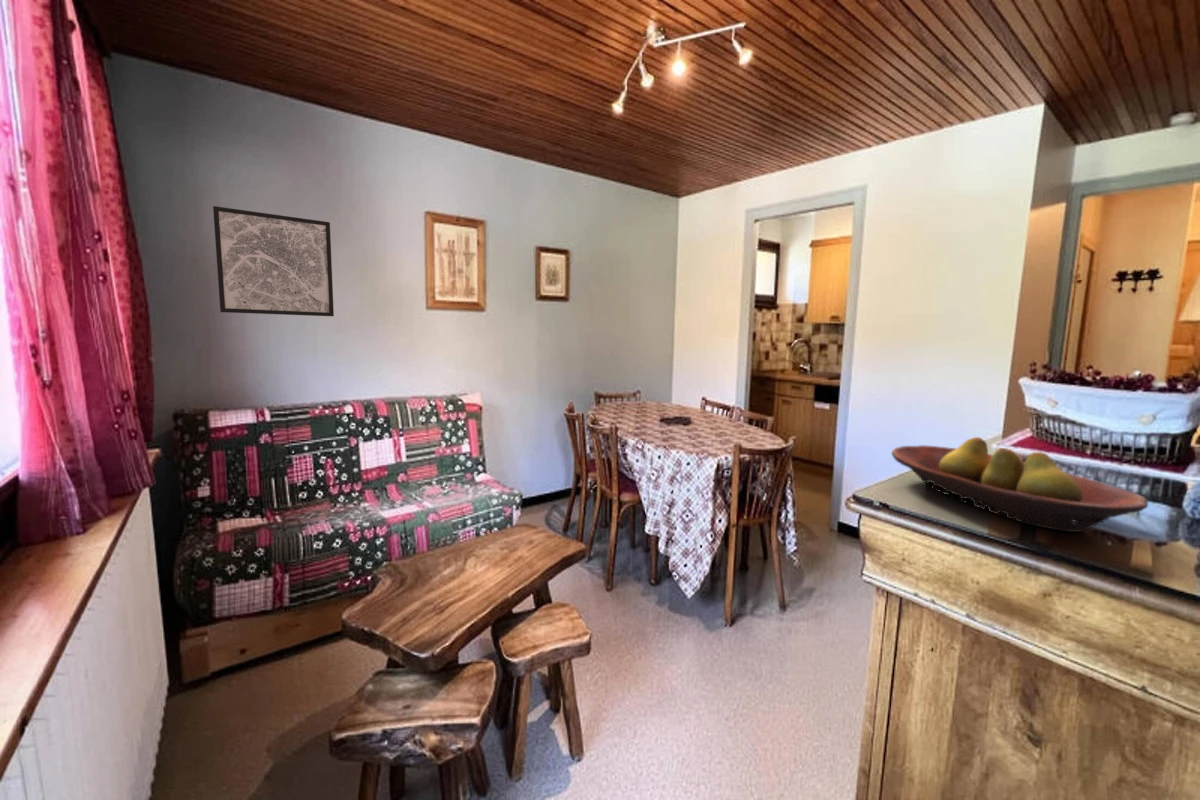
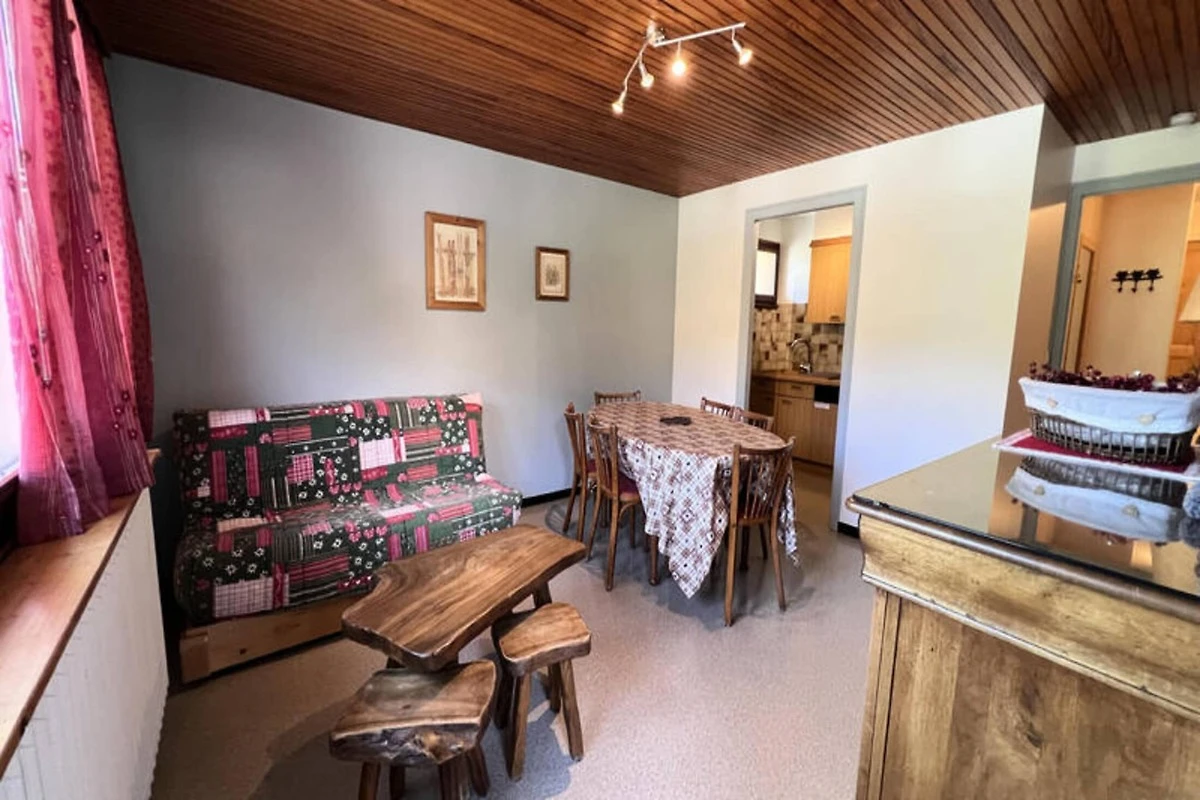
- fruit bowl (998, 473)
- wall art (277, 265)
